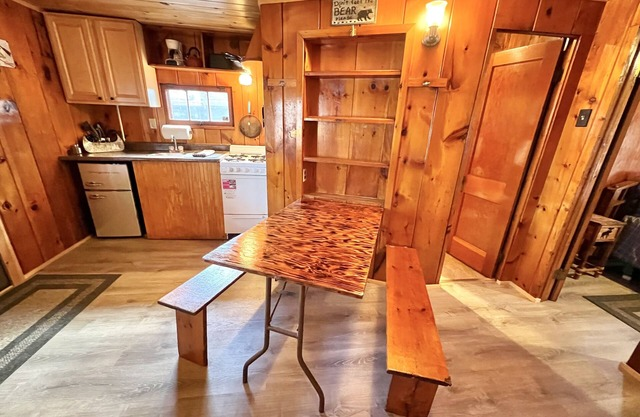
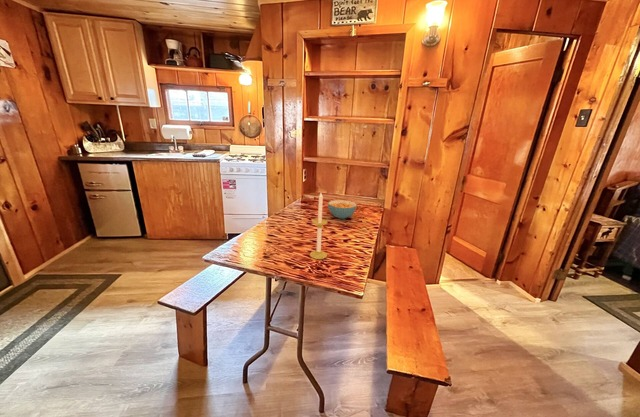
+ candle (319, 224)
+ cereal bowl (341, 210)
